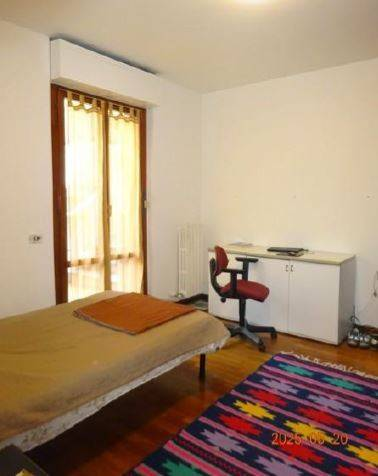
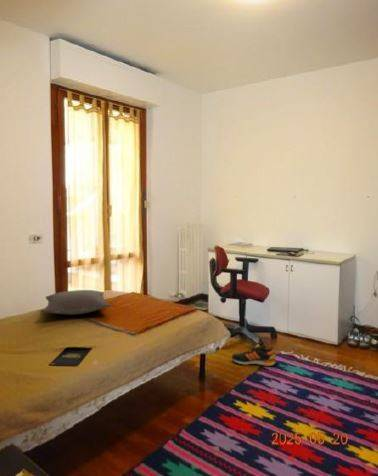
+ shoe (253, 353)
+ pillow (76, 301)
+ playing card (71, 356)
